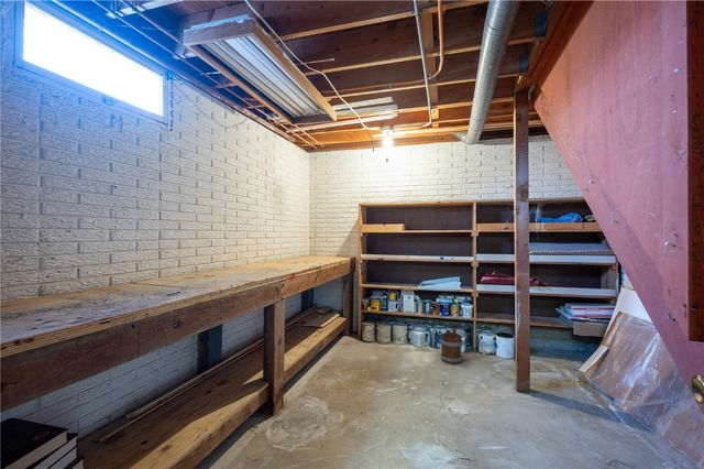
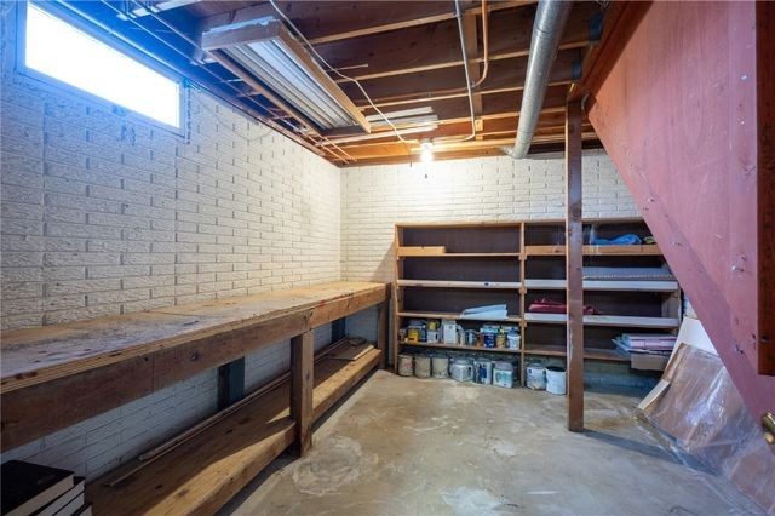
- bucket (452, 345)
